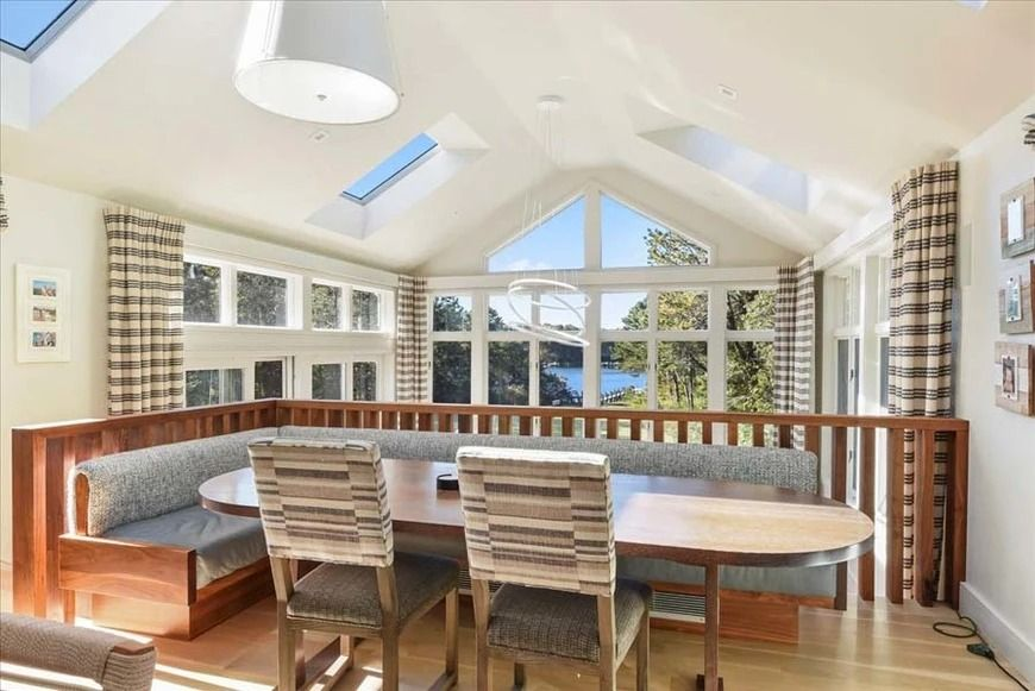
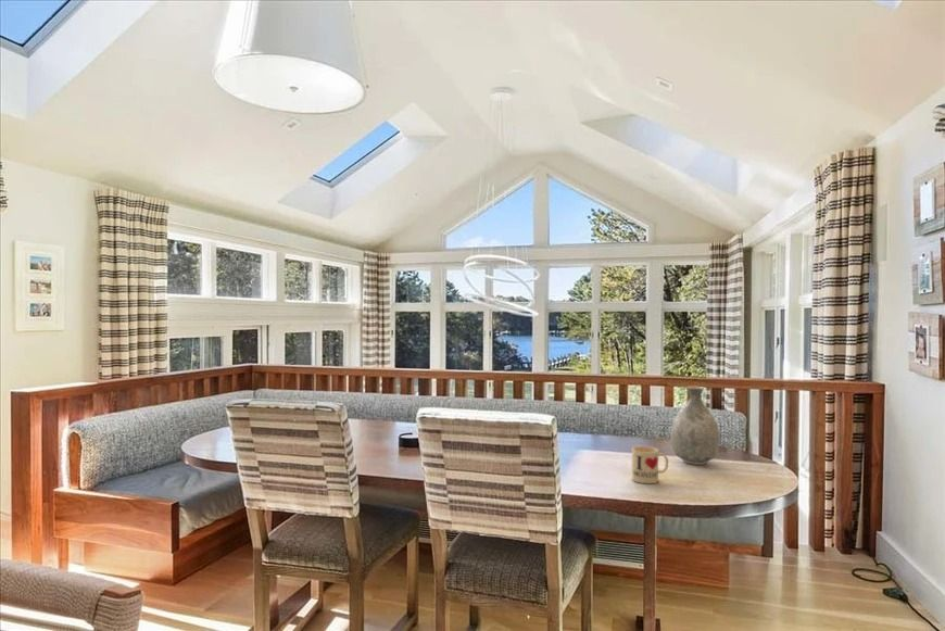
+ mug (650, 464)
+ vase (694, 424)
